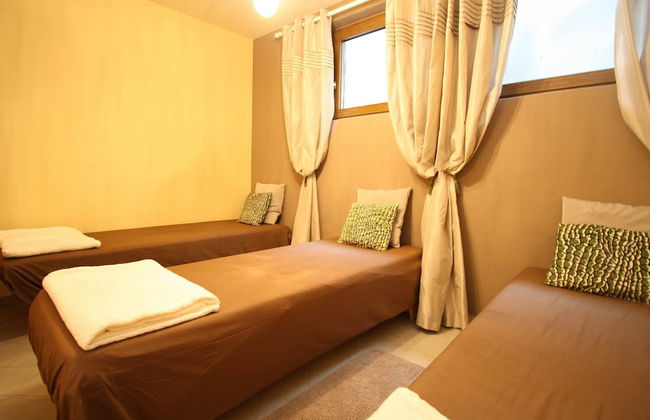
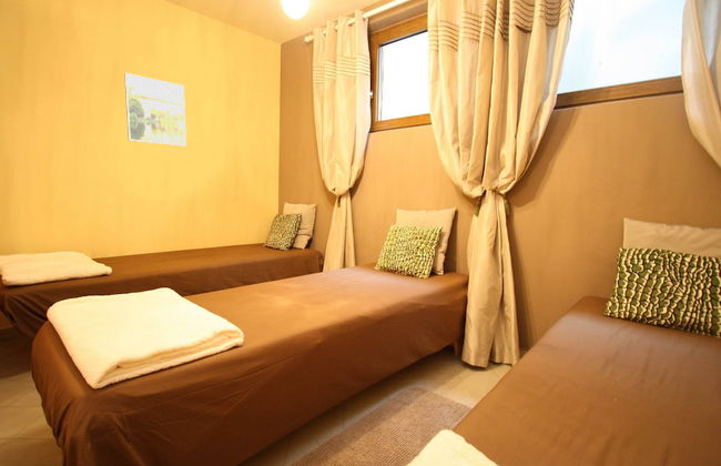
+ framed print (156, 111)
